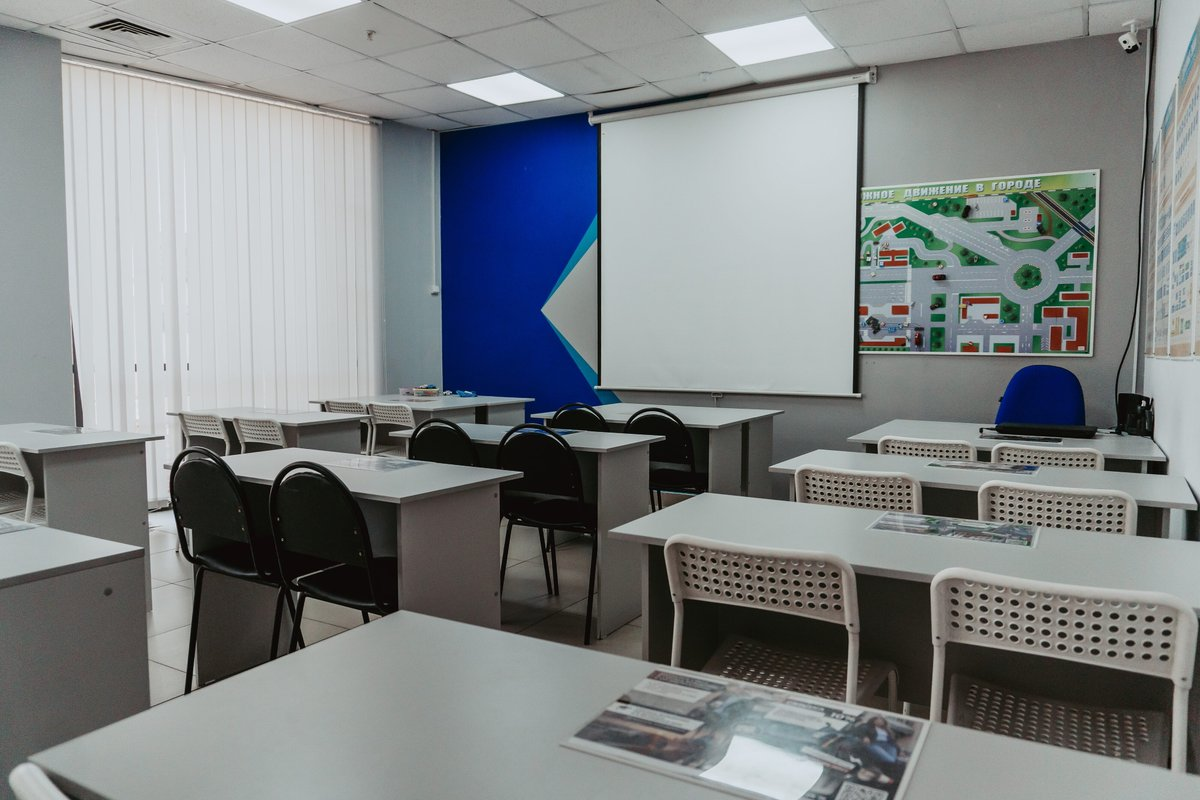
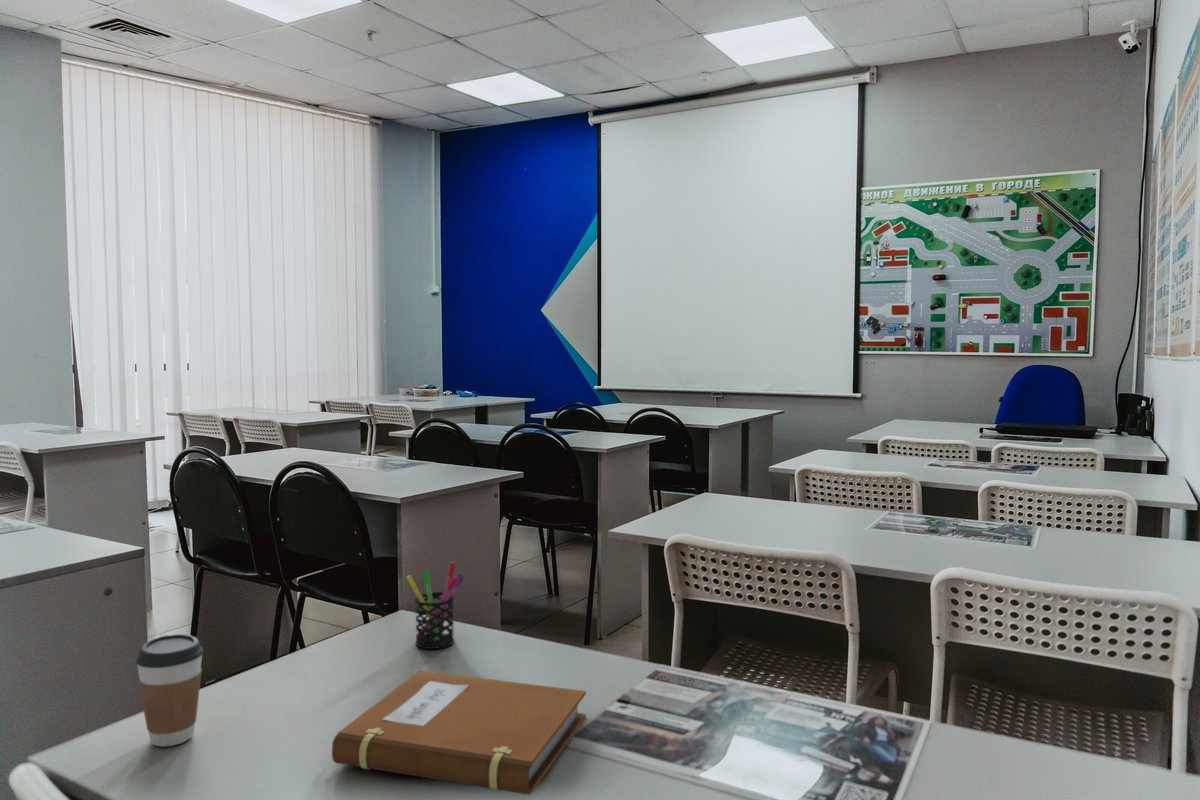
+ pen holder (435, 603)
+ coffee cup (171, 690)
+ notebook (461, 726)
